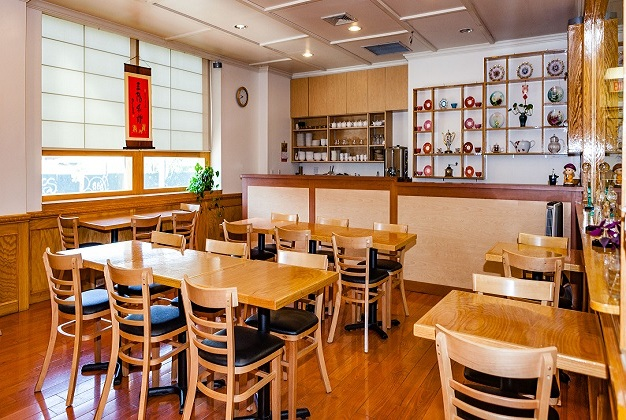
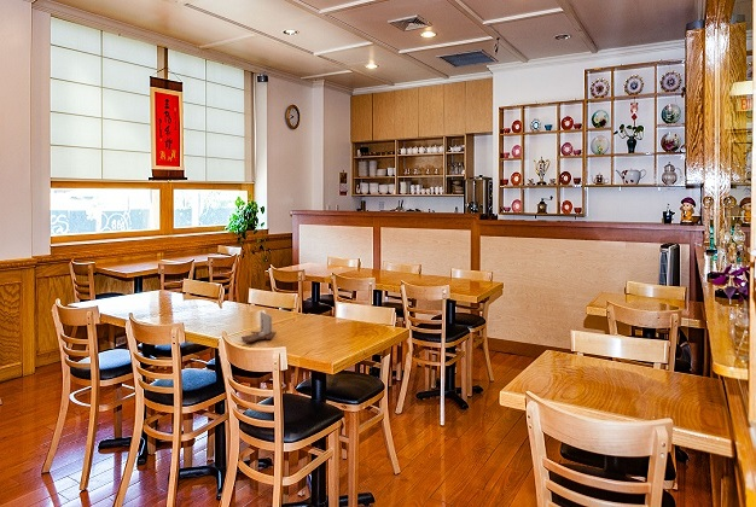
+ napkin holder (261, 325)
